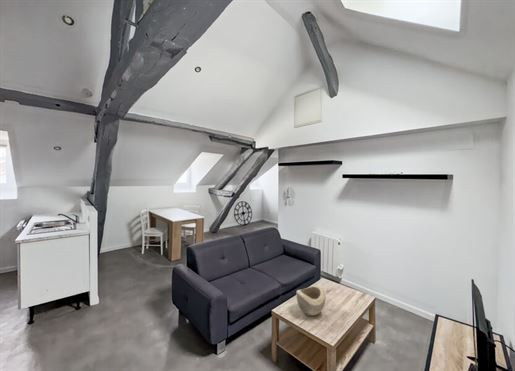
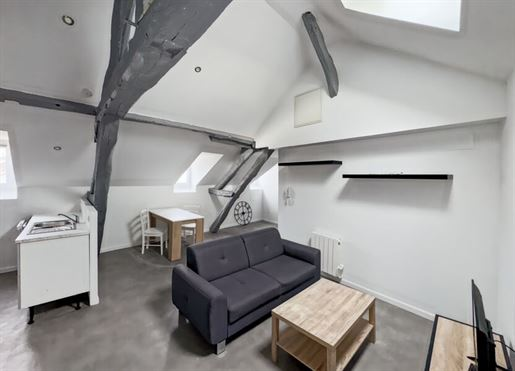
- decorative bowl (310, 300)
